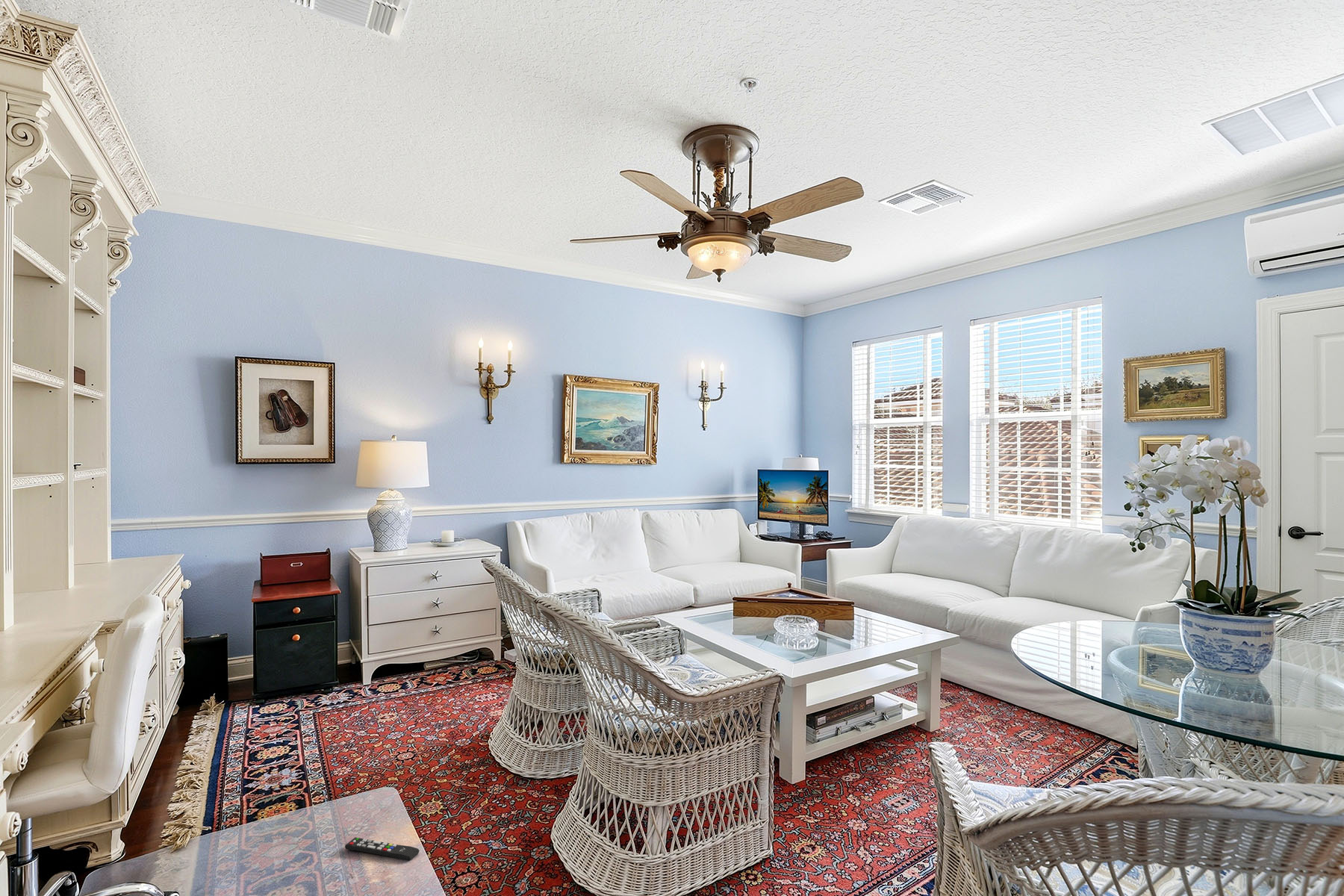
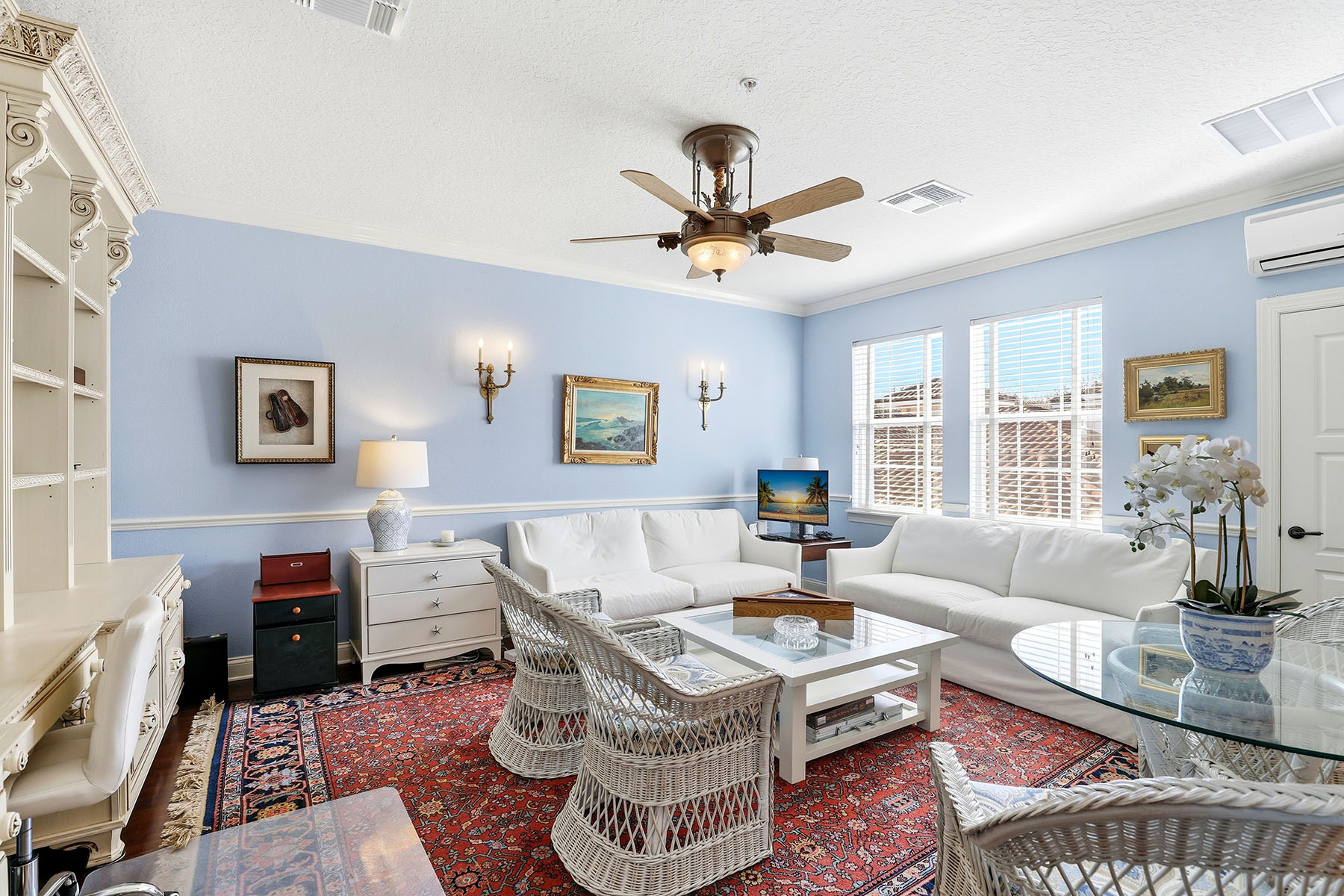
- remote control (382, 848)
